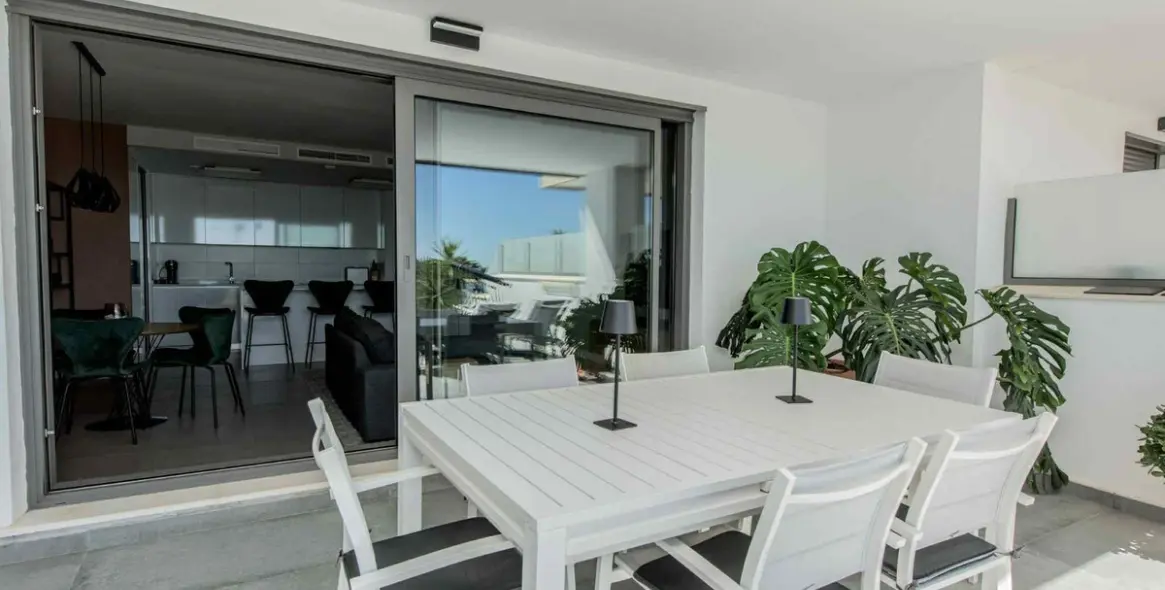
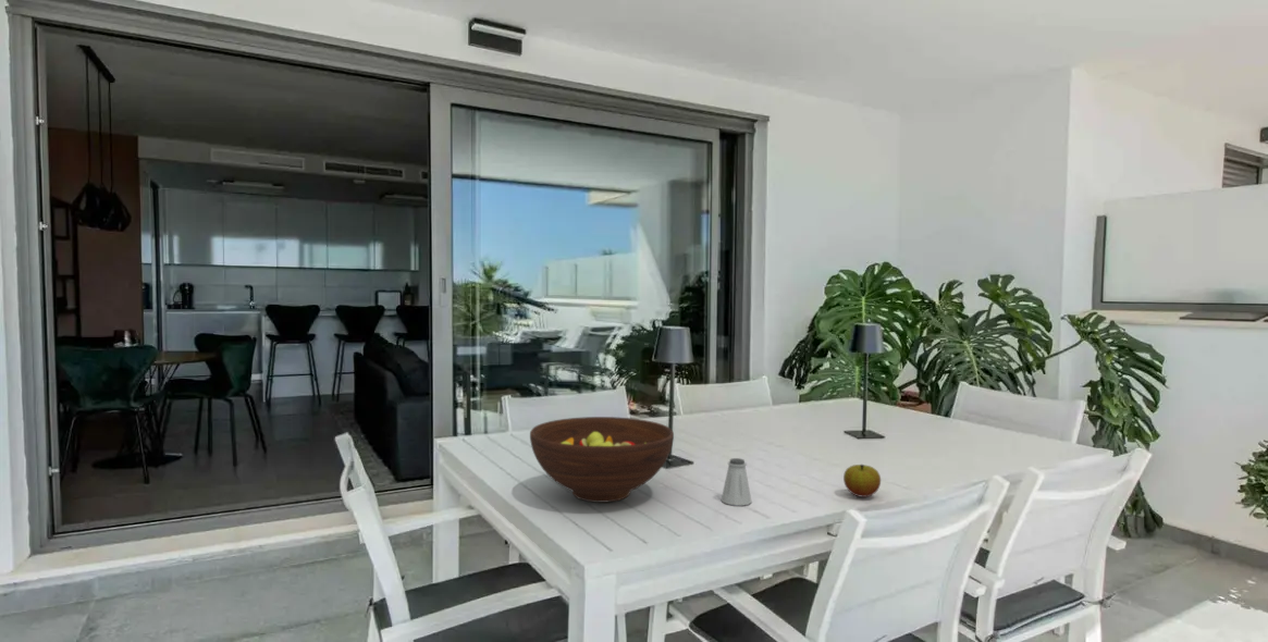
+ fruit bowl (601, 462)
+ apple (861, 480)
+ saltshaker (736, 480)
